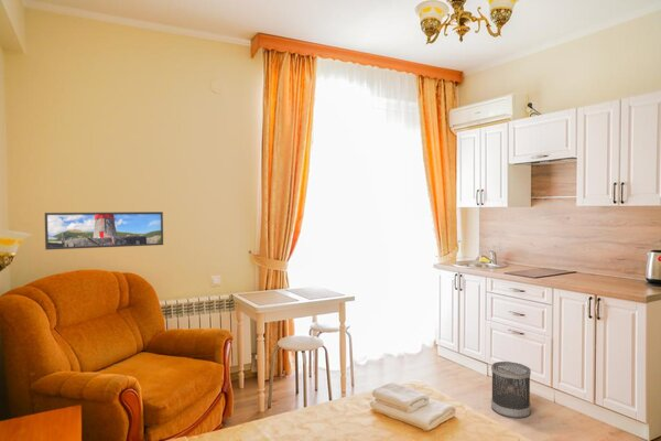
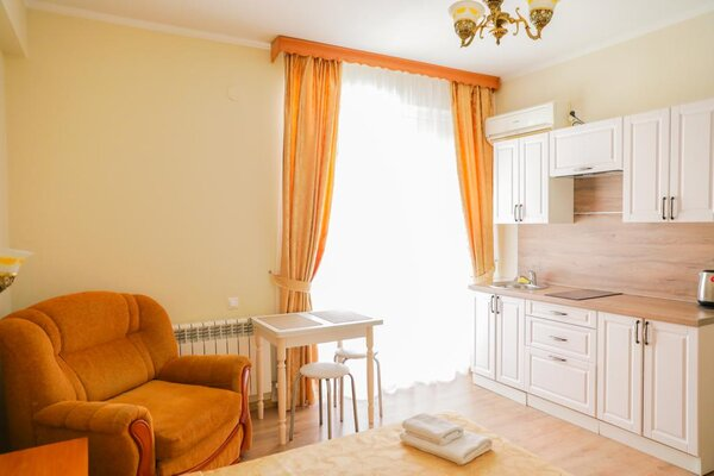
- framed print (107, 229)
- wastebasket (510, 388)
